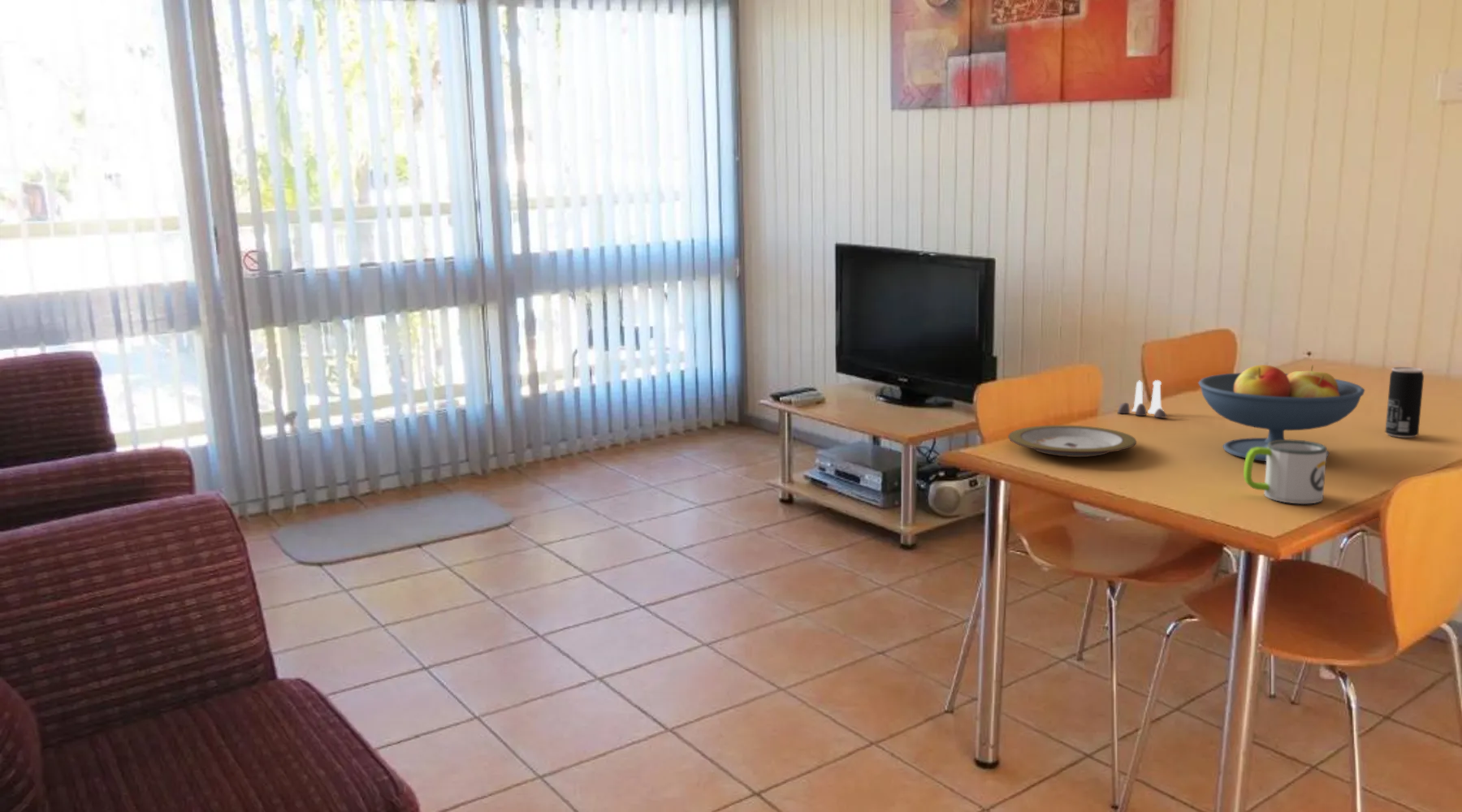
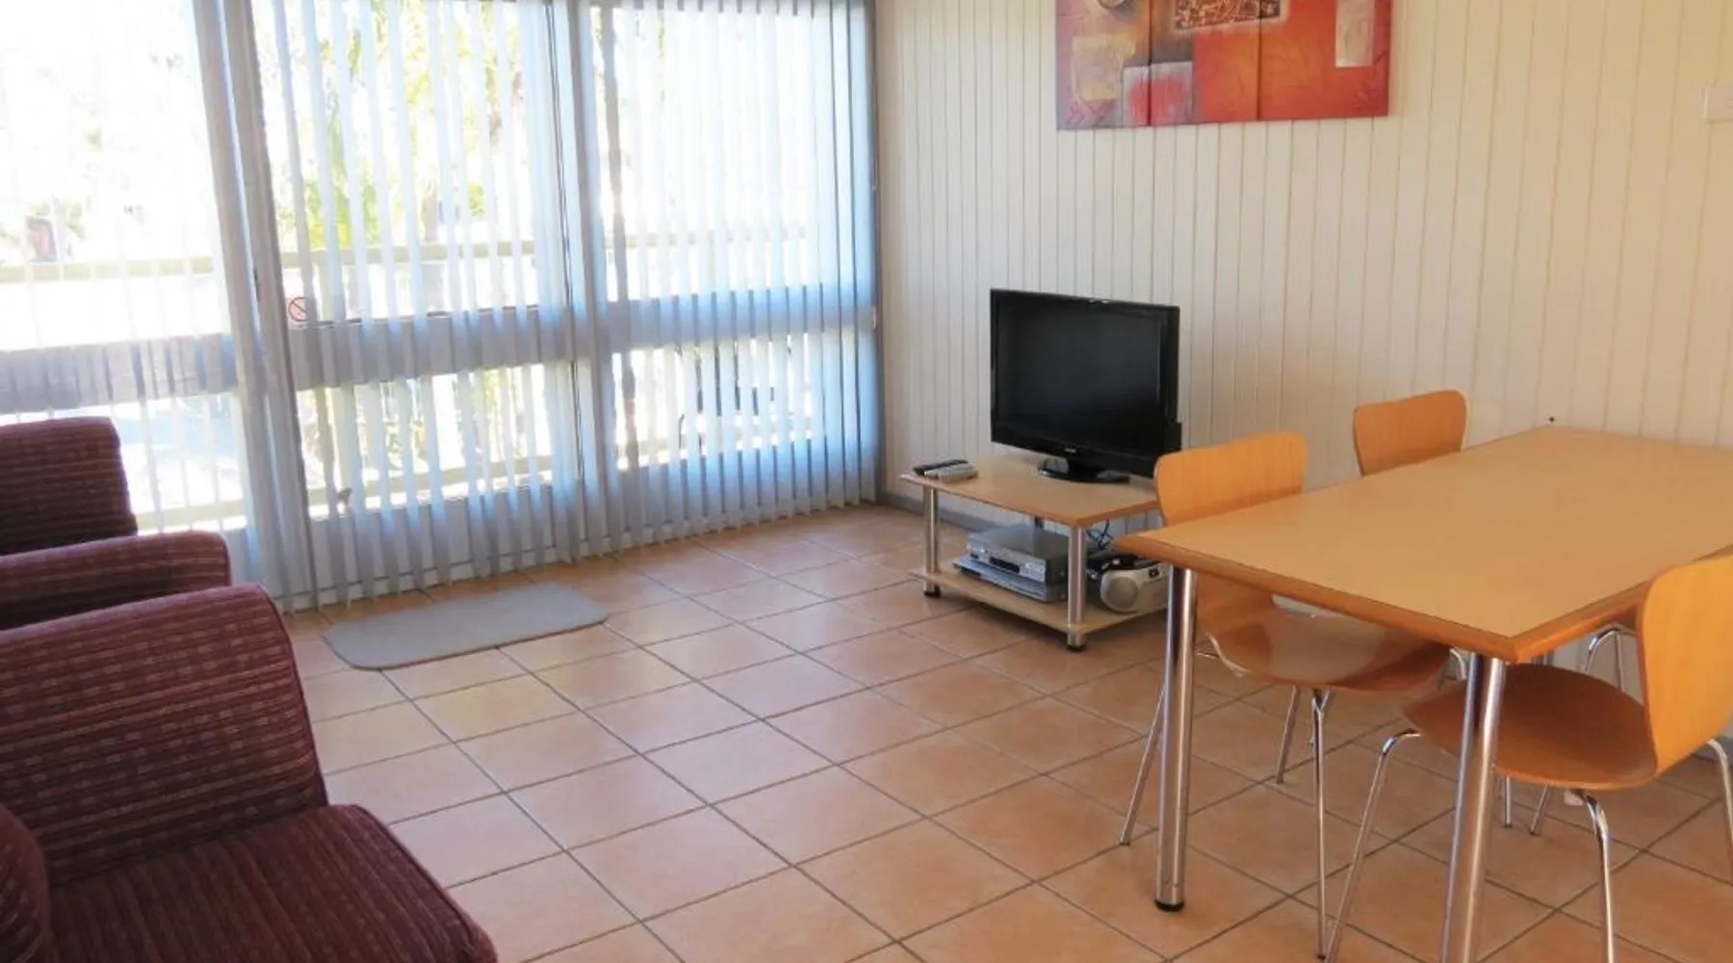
- beverage can (1404, 402)
- mug (1283, 470)
- plate (1071, 443)
- salt and pepper shaker set (1142, 397)
- fruit bowl (1278, 406)
